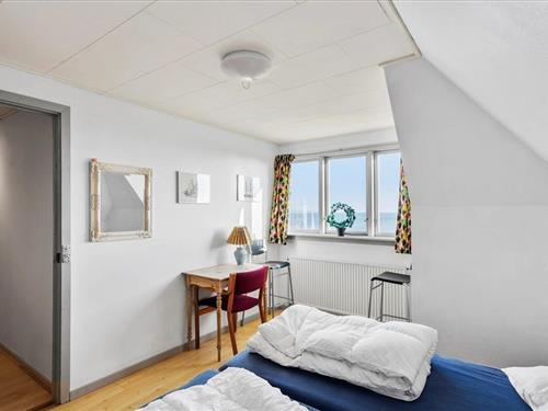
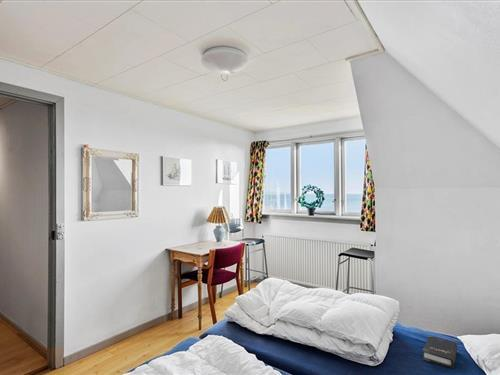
+ hardback book (440, 350)
